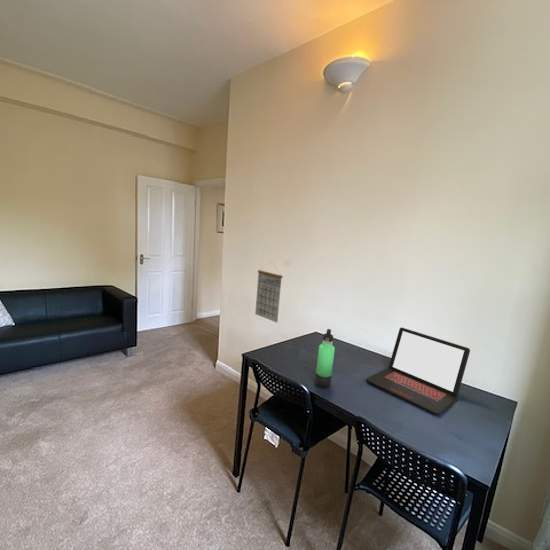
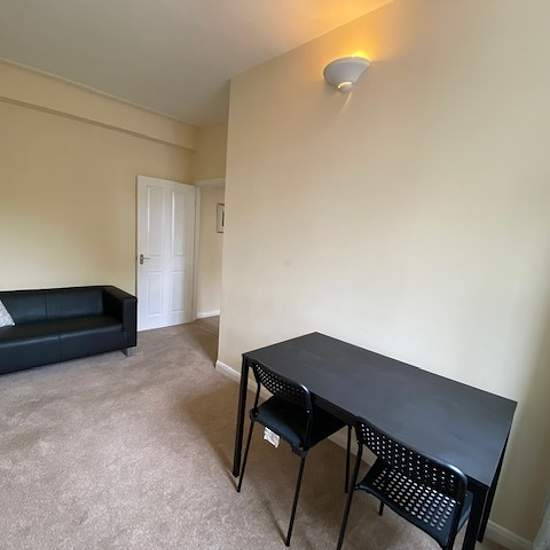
- calendar (268, 290)
- thermos bottle (325, 357)
- laptop (416, 365)
